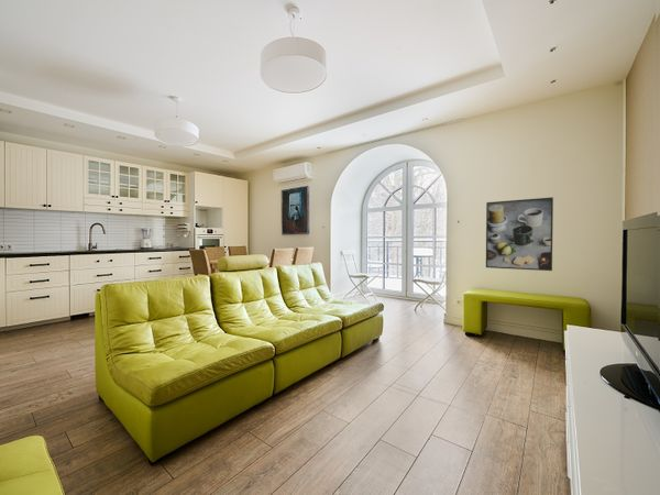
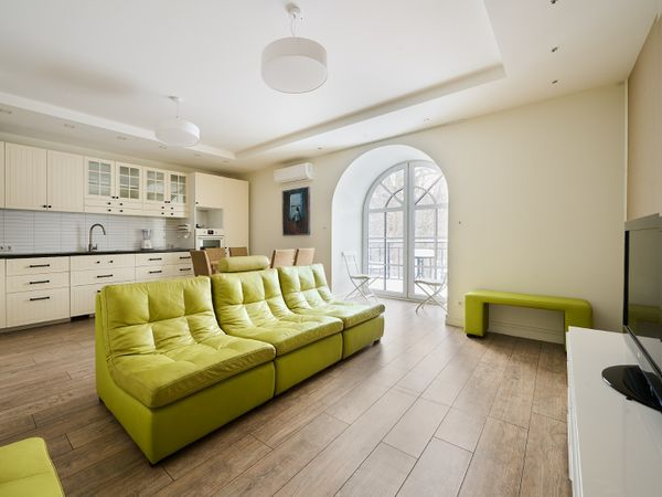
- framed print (517, 234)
